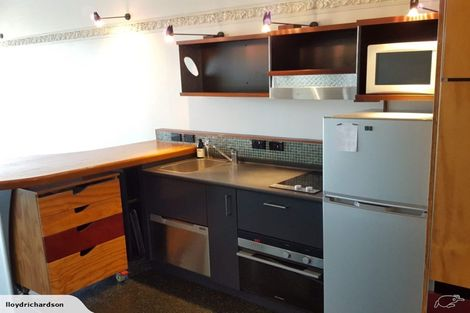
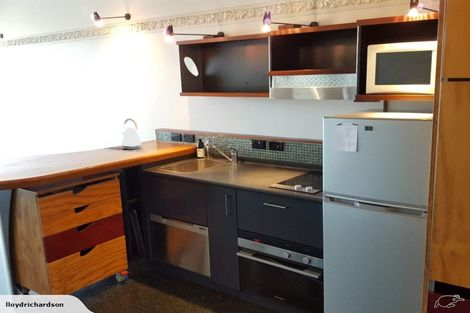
+ kettle (130, 133)
